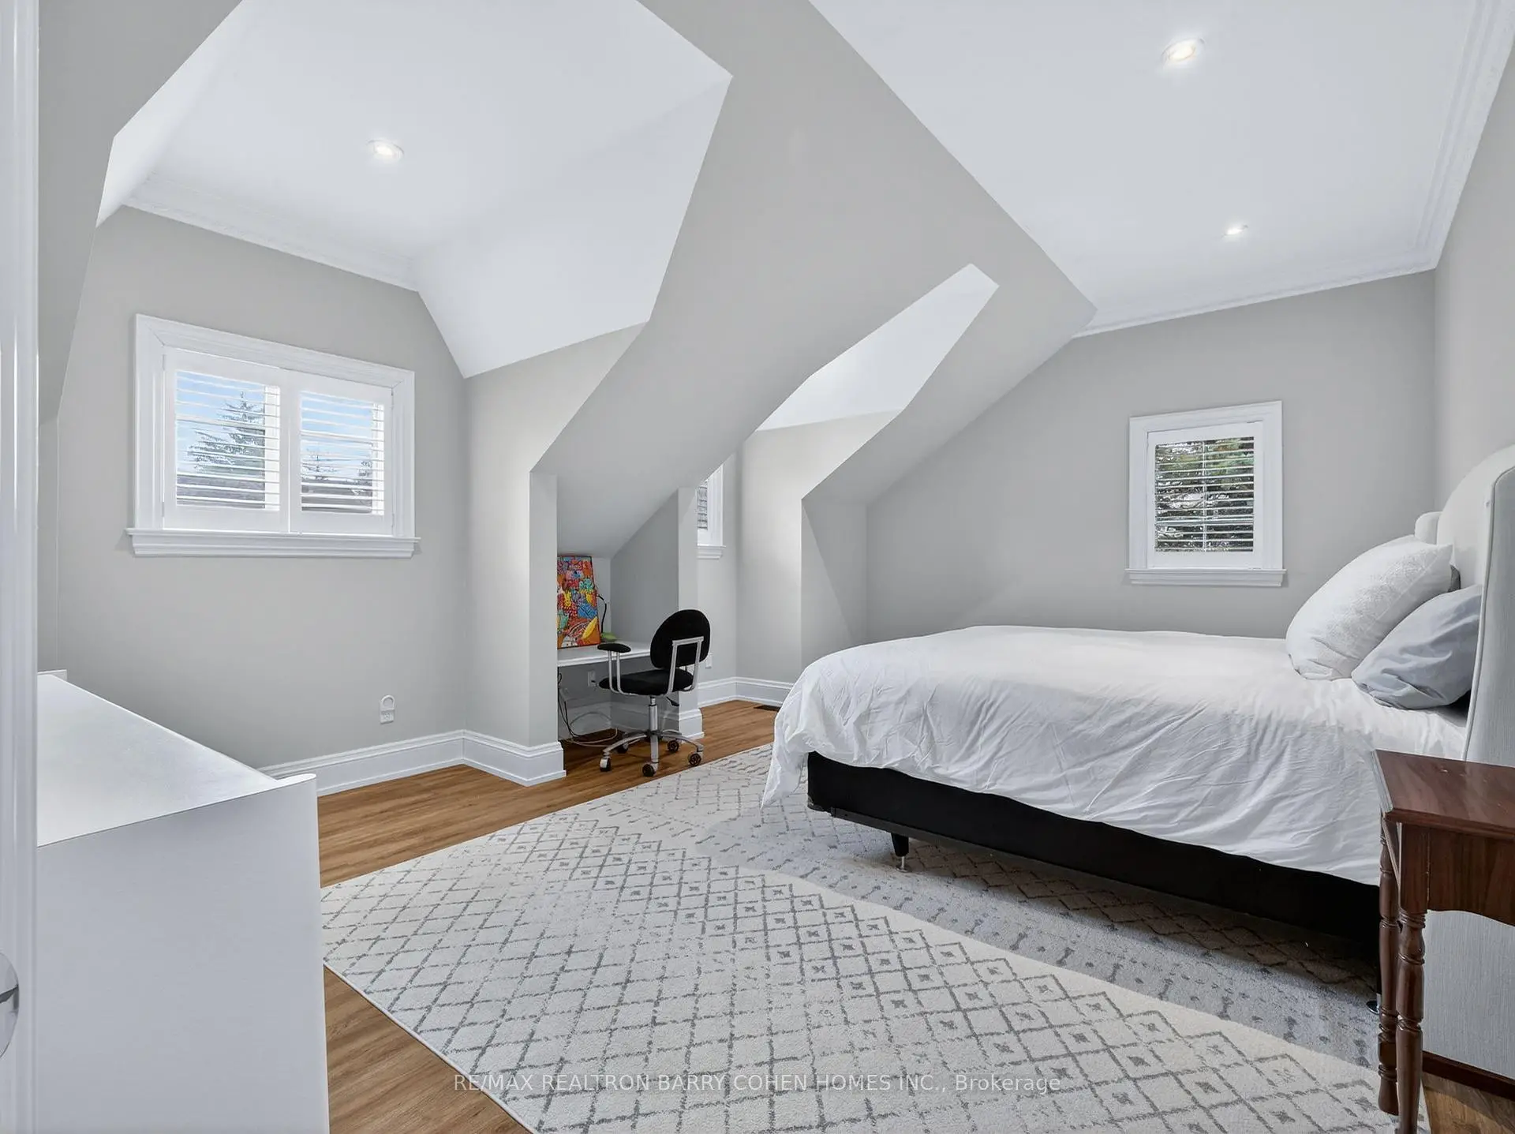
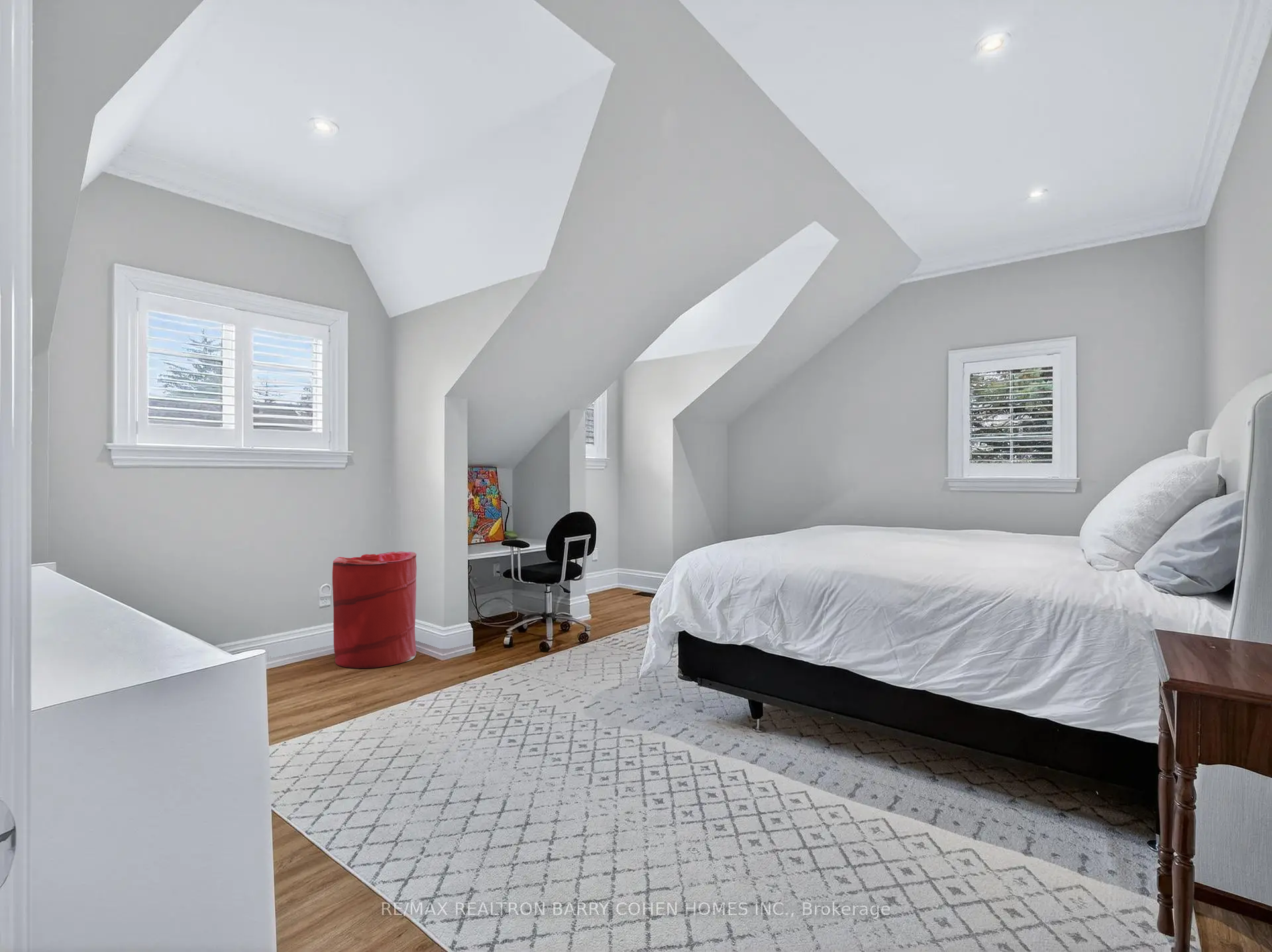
+ laundry hamper (375, 605)
